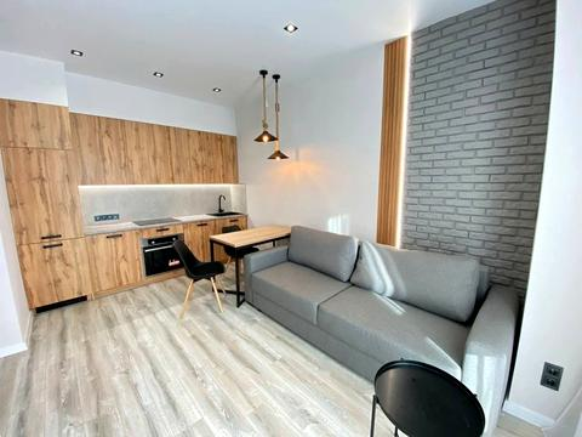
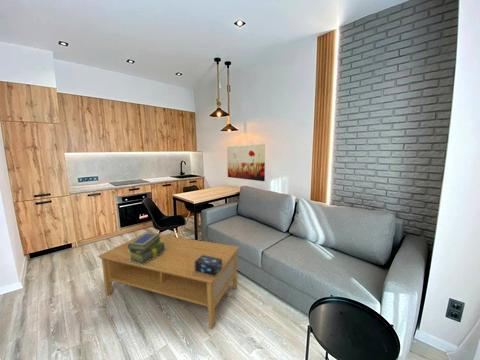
+ stack of books (146, 246)
+ wall art (244, 162)
+ coffee table (172, 270)
+ decorative box (208, 264)
